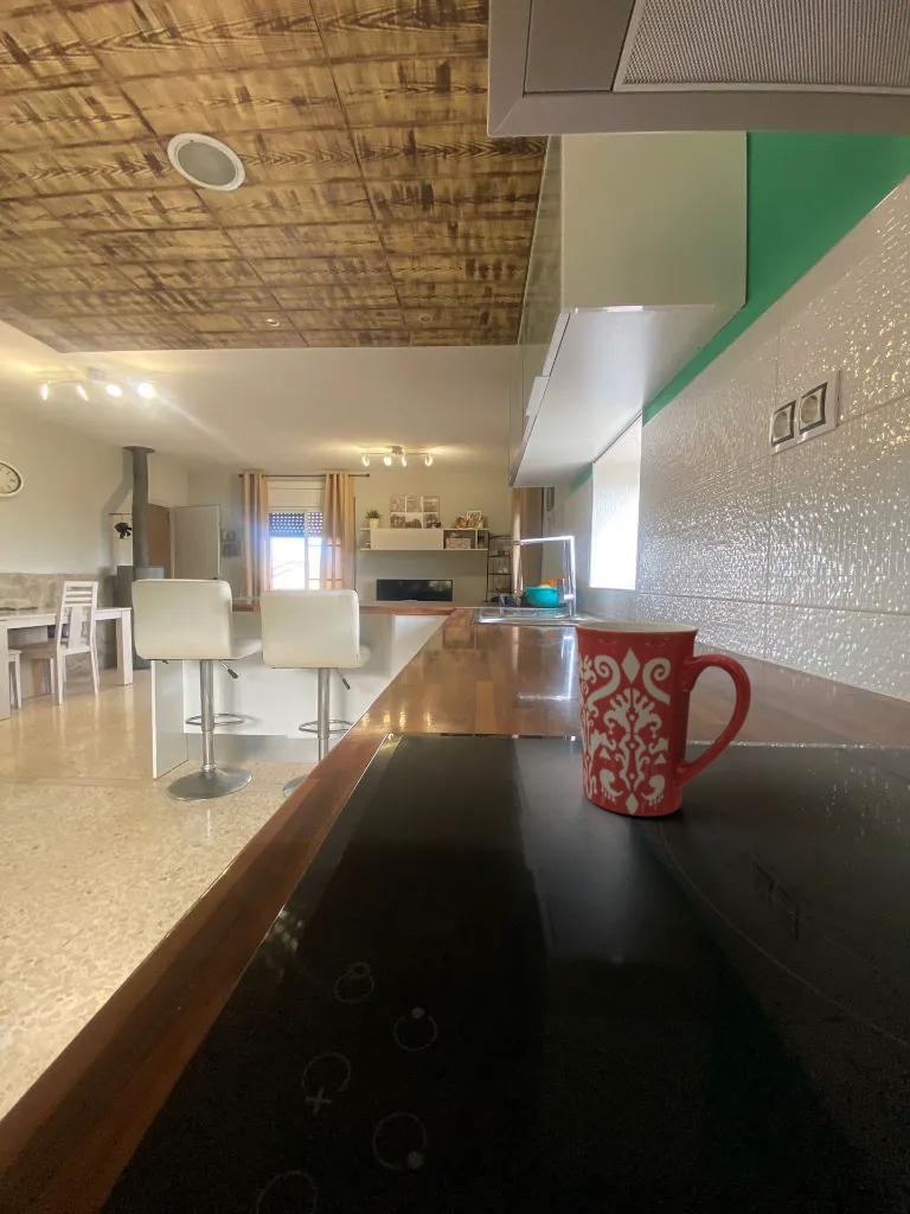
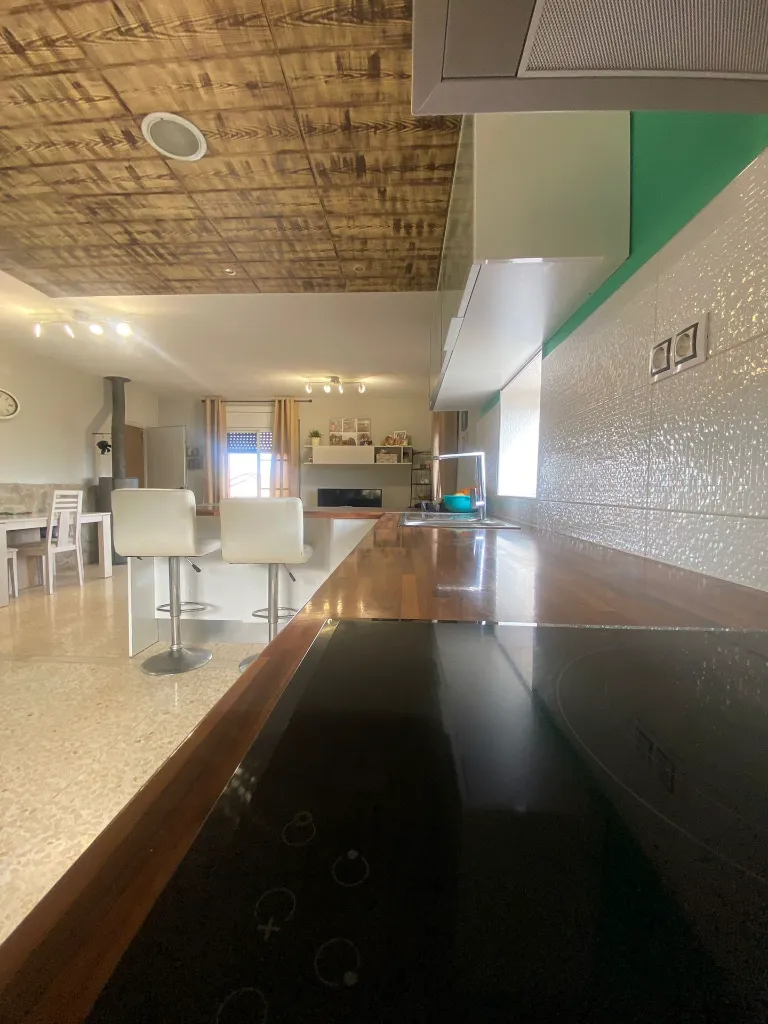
- mug (654, 716)
